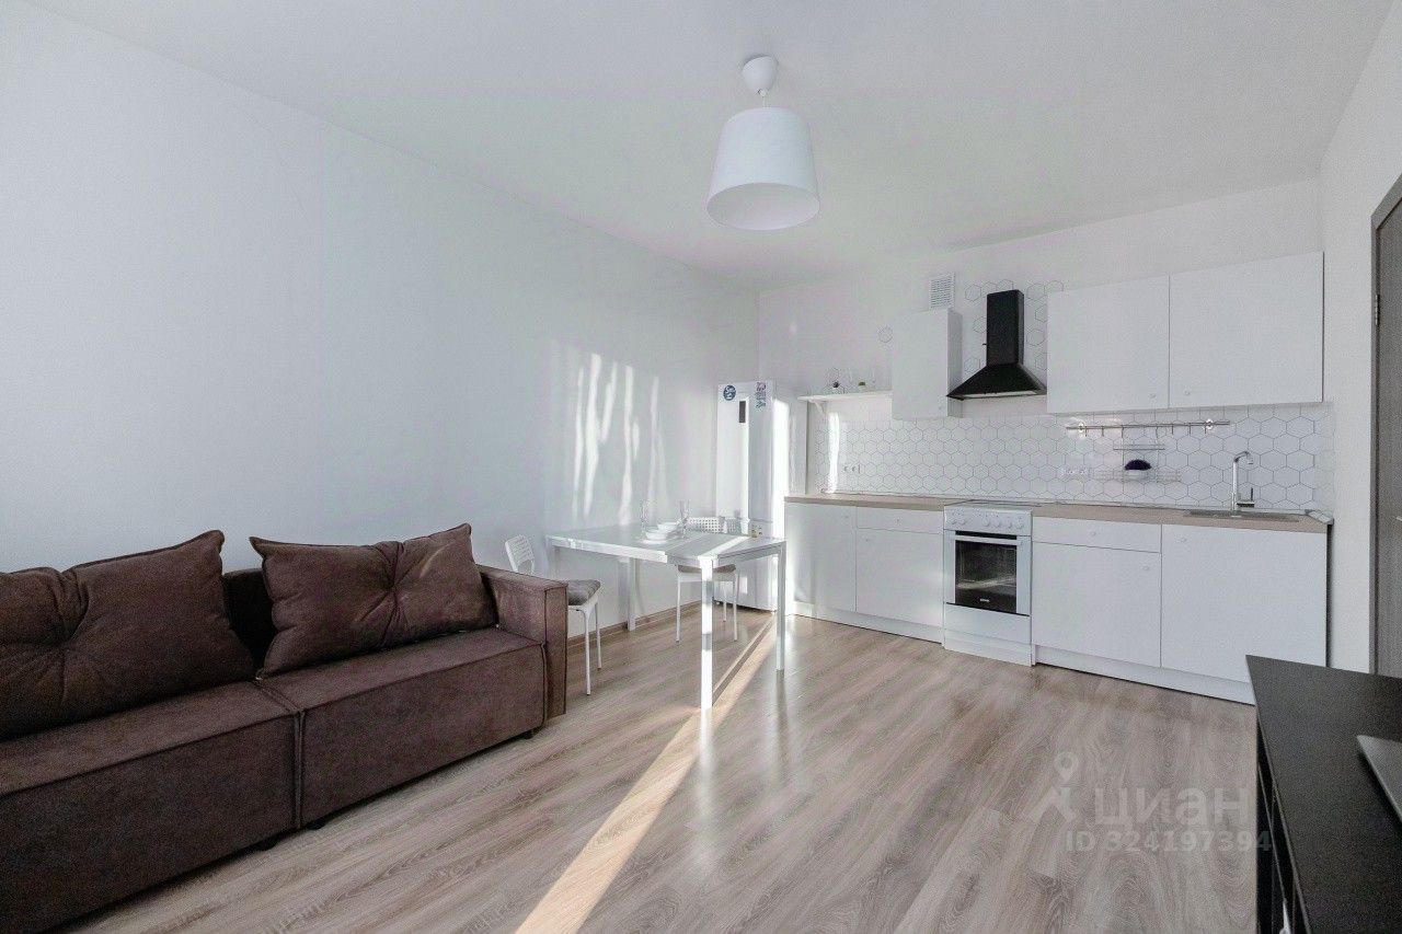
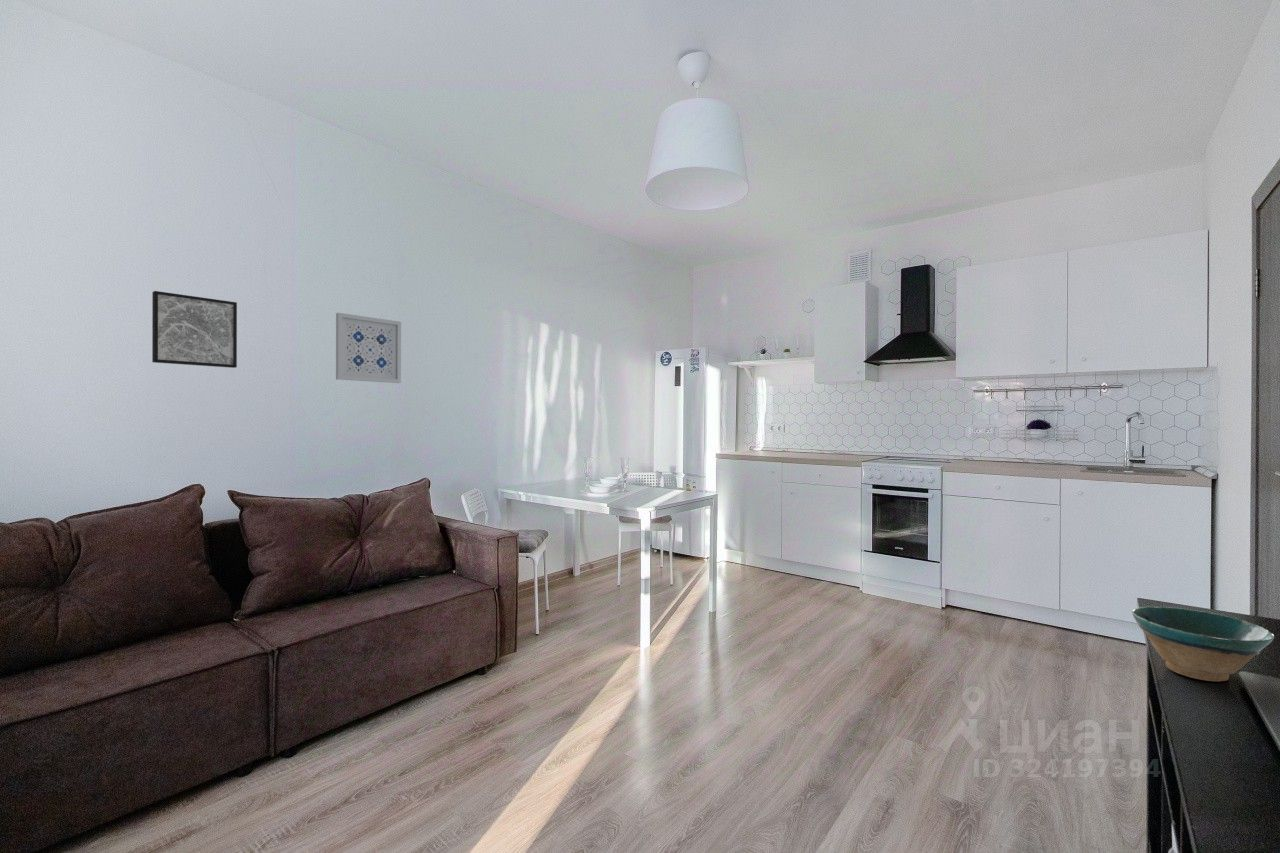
+ wall art (369, 349)
+ bowl (1198, 646)
+ wall art (196, 331)
